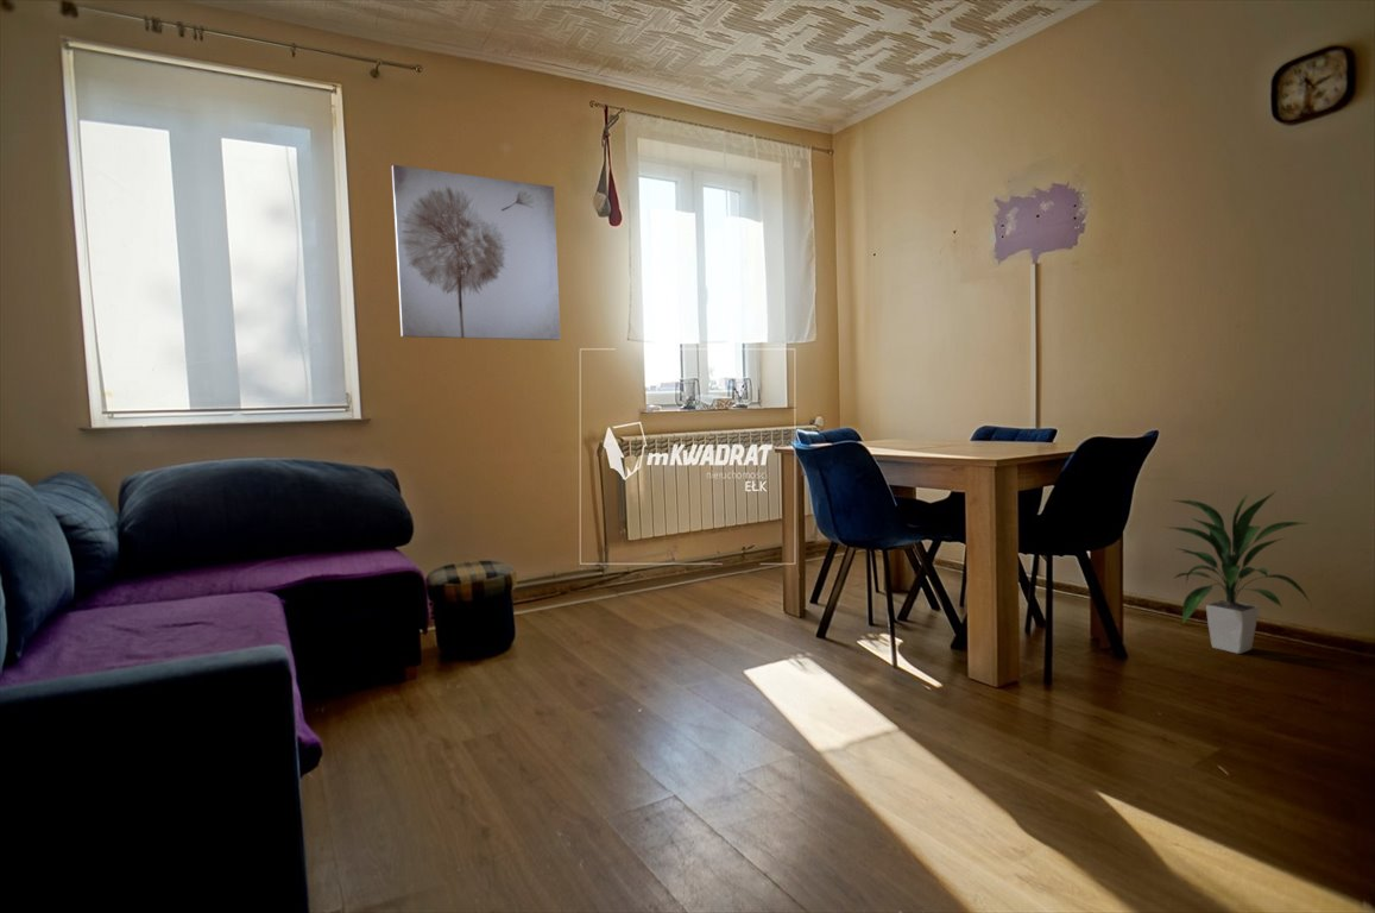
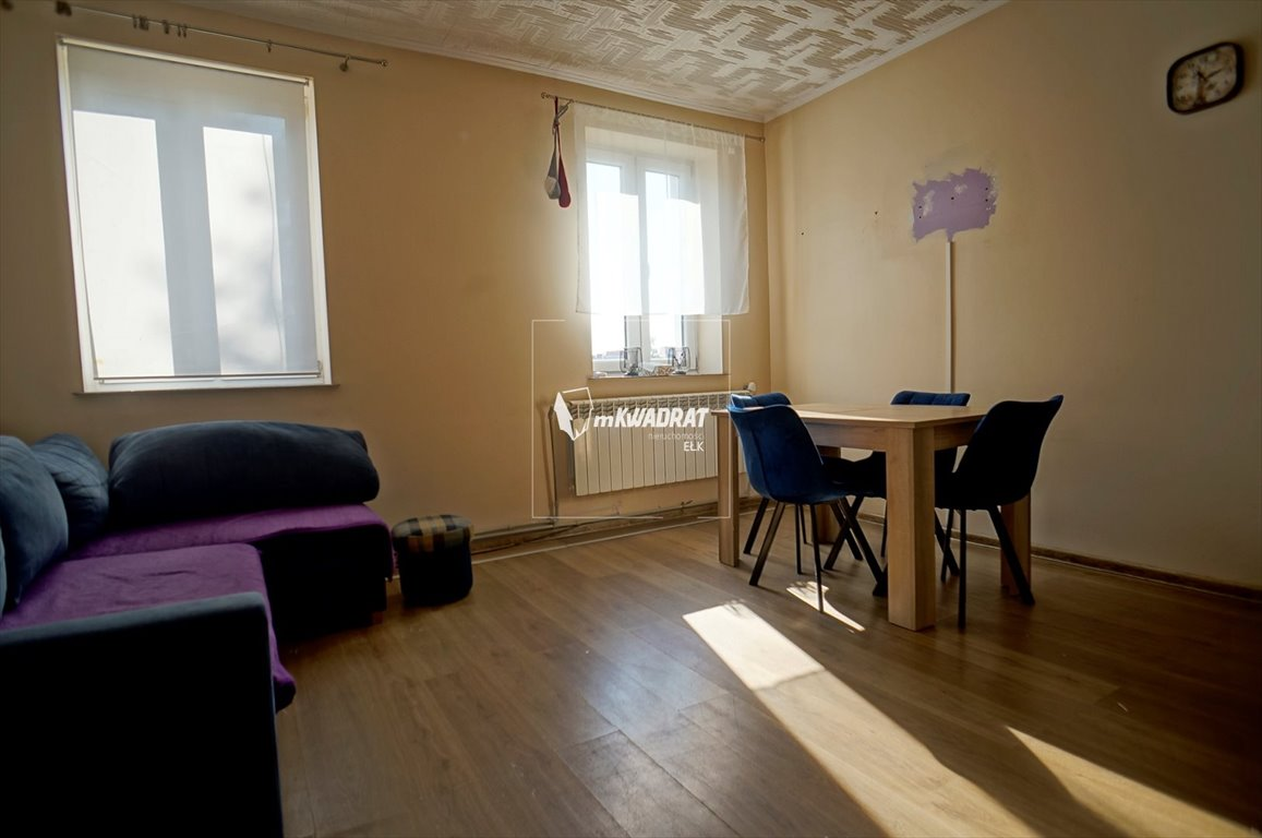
- wall art (480, 258)
- indoor plant (1225, 567)
